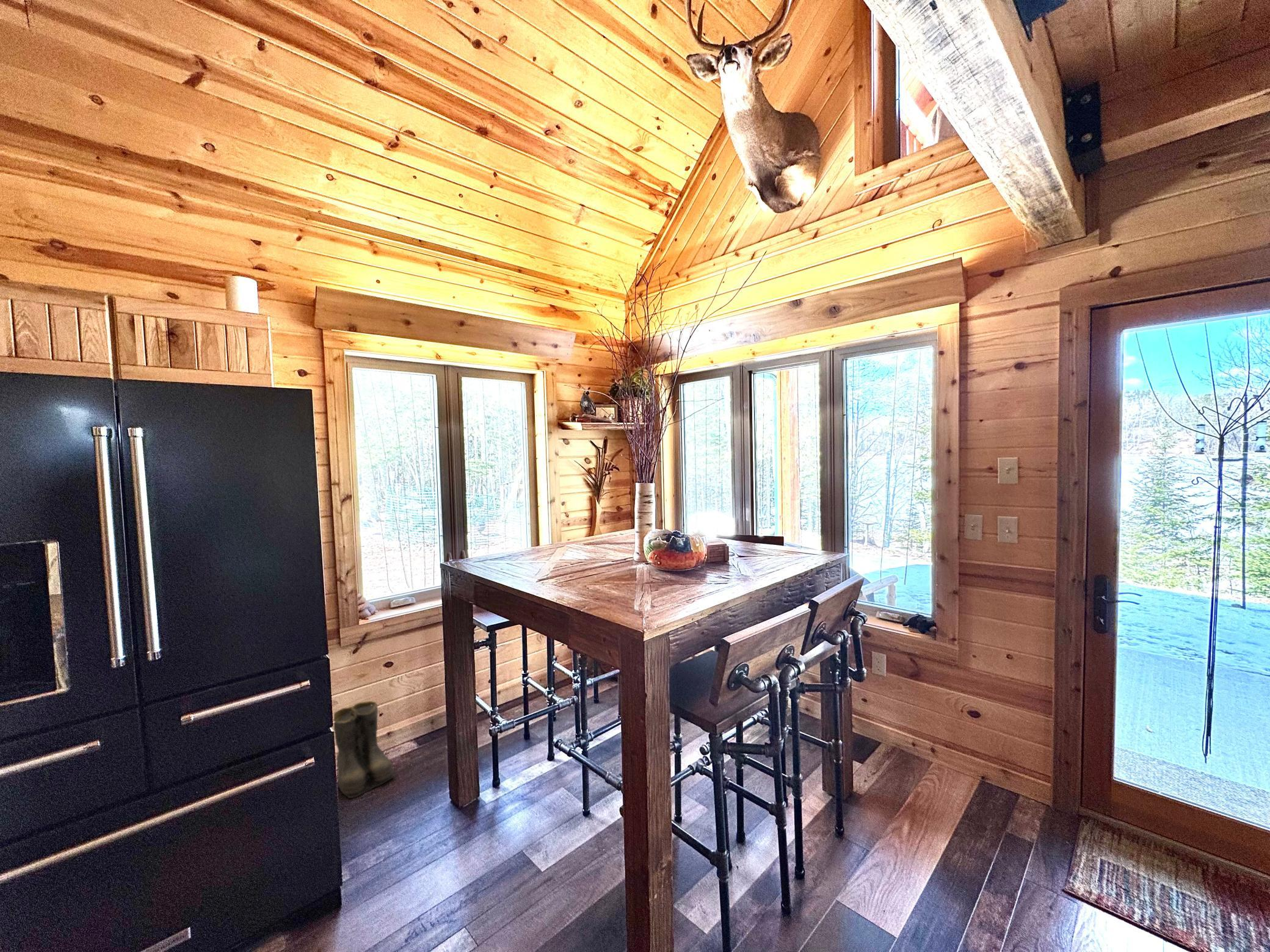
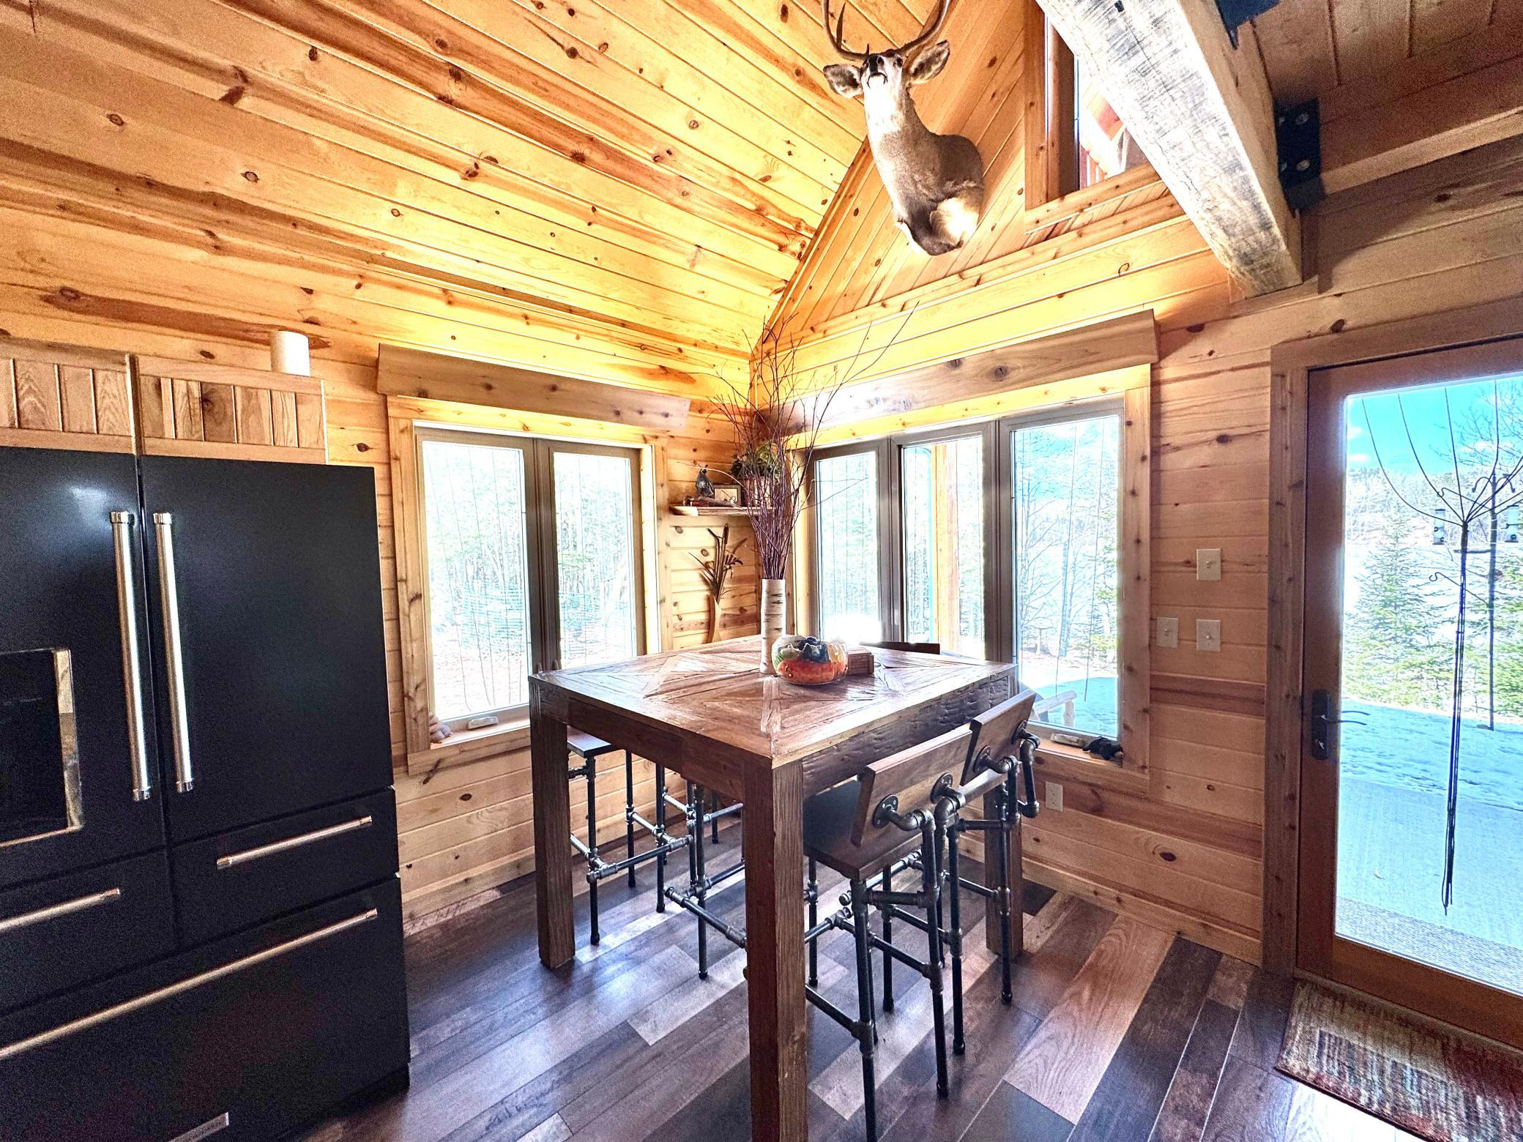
- boots (360, 745)
